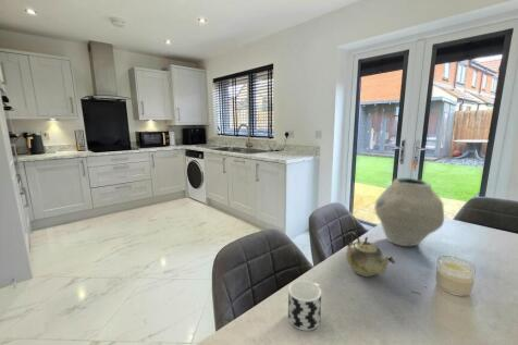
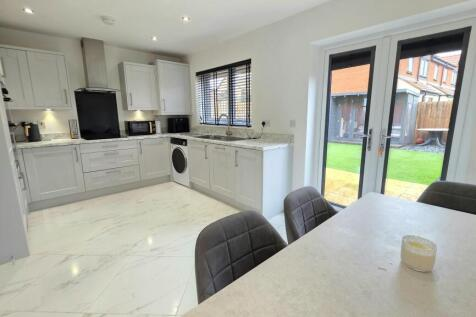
- vase (407, 211)
- teapot (367, 256)
- cup (307, 301)
